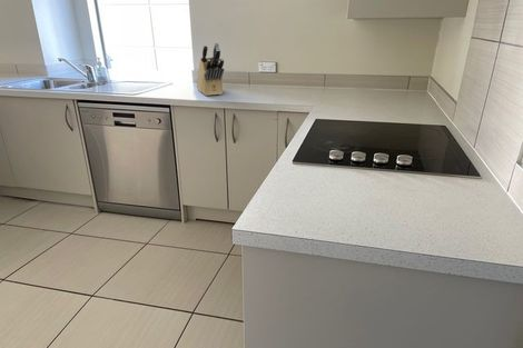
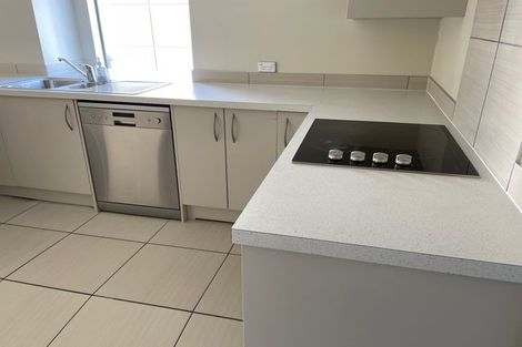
- knife block (209, 68)
